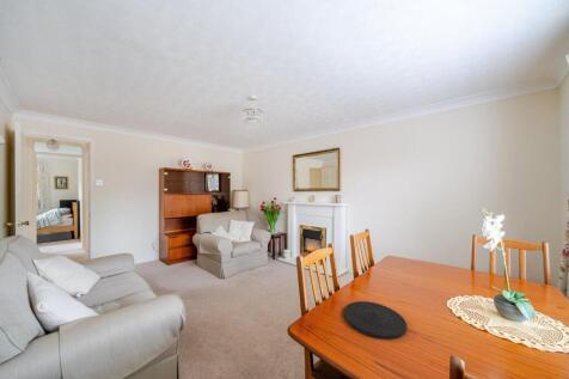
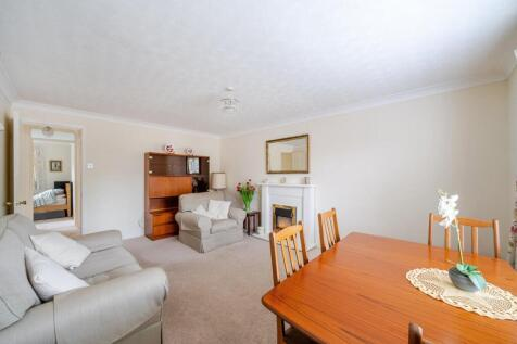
- plate (373, 316)
